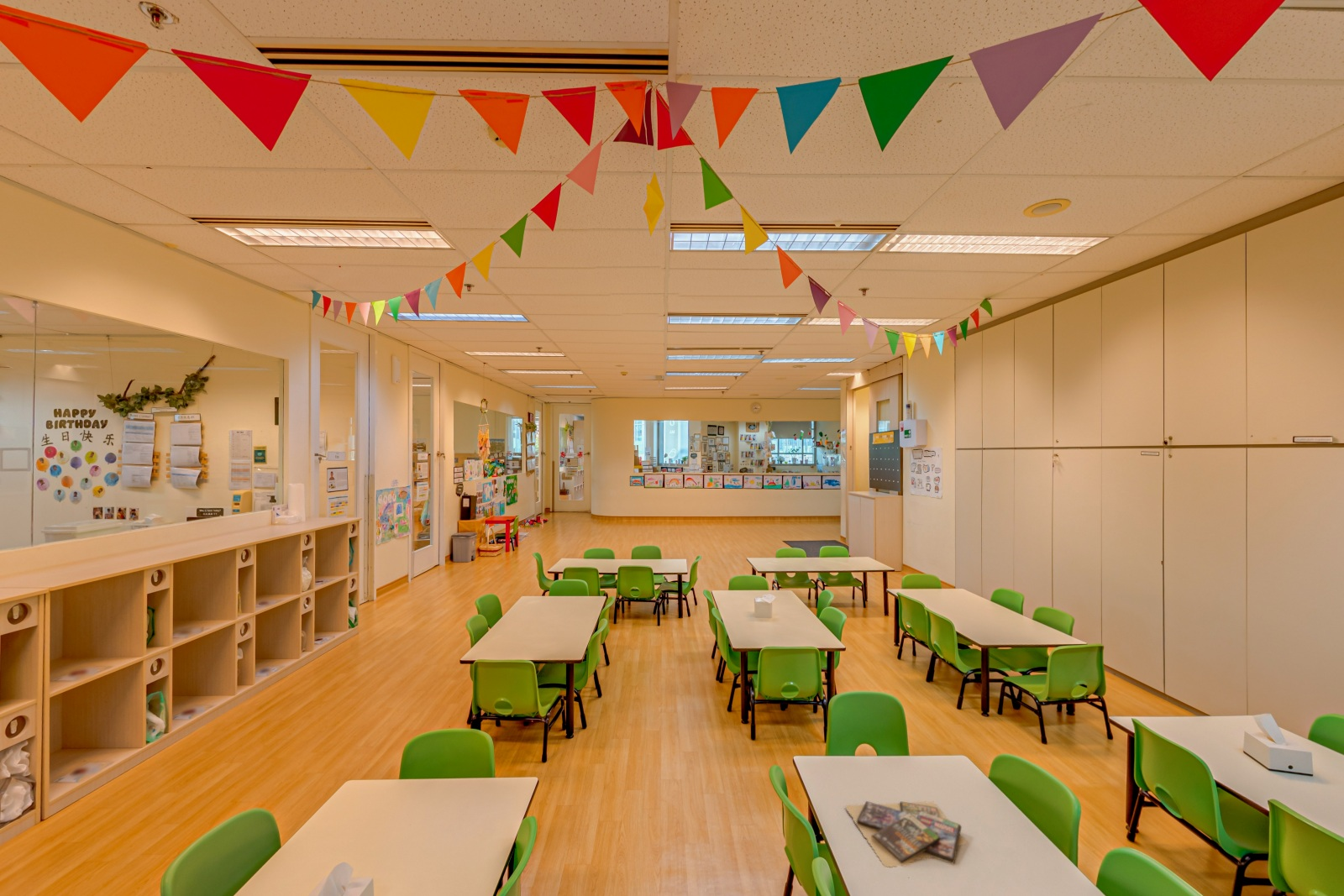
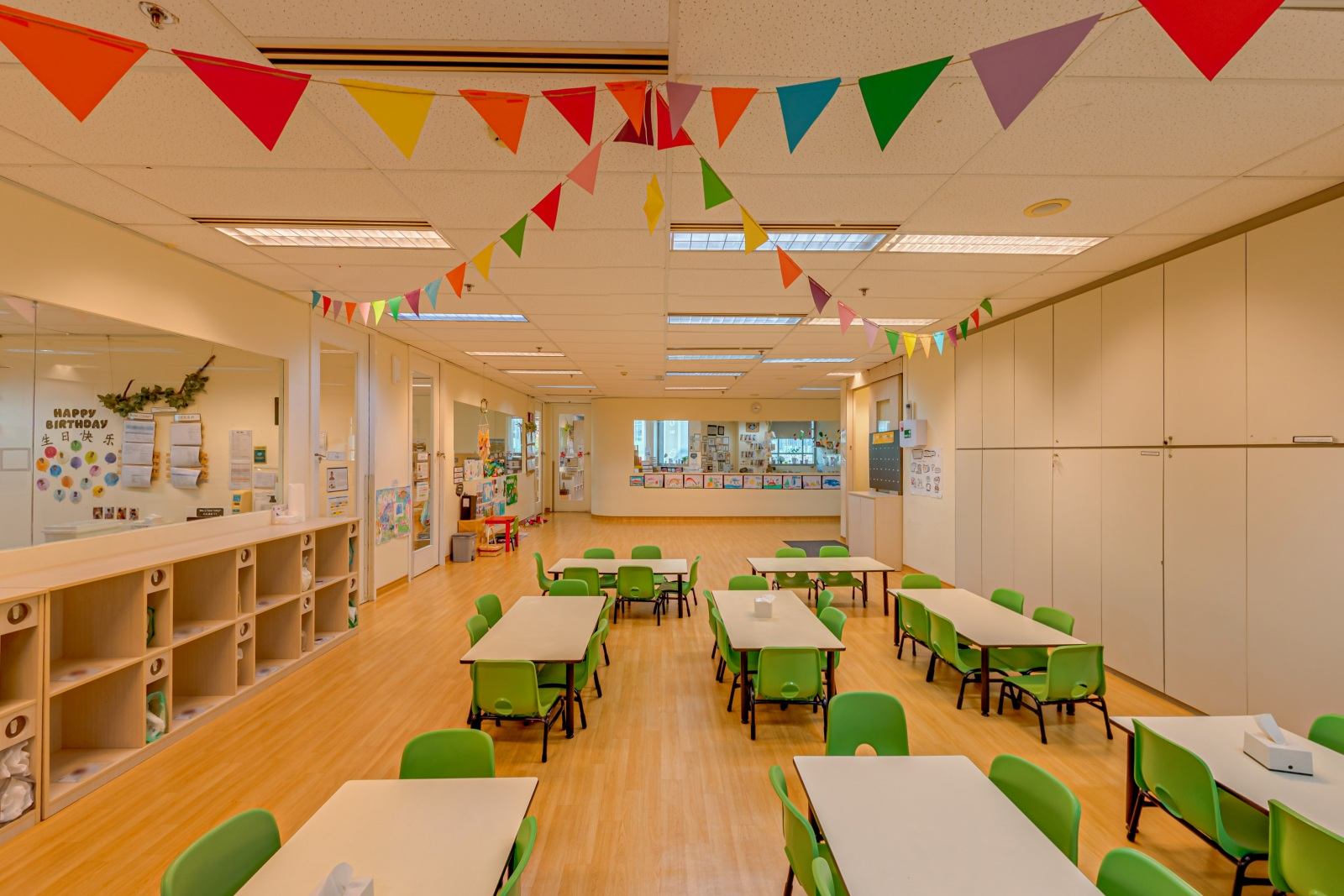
- video game cases (911, 825)
